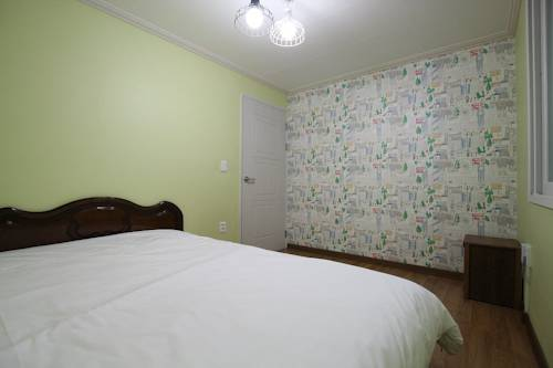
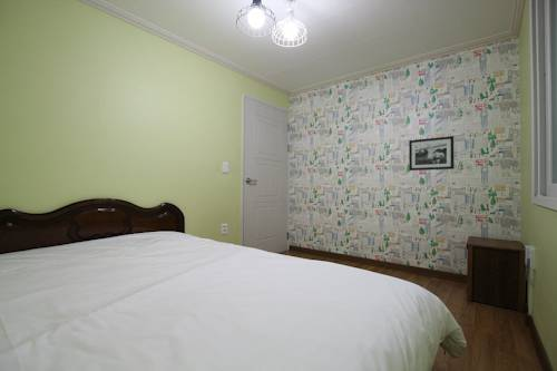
+ picture frame (430, 154)
